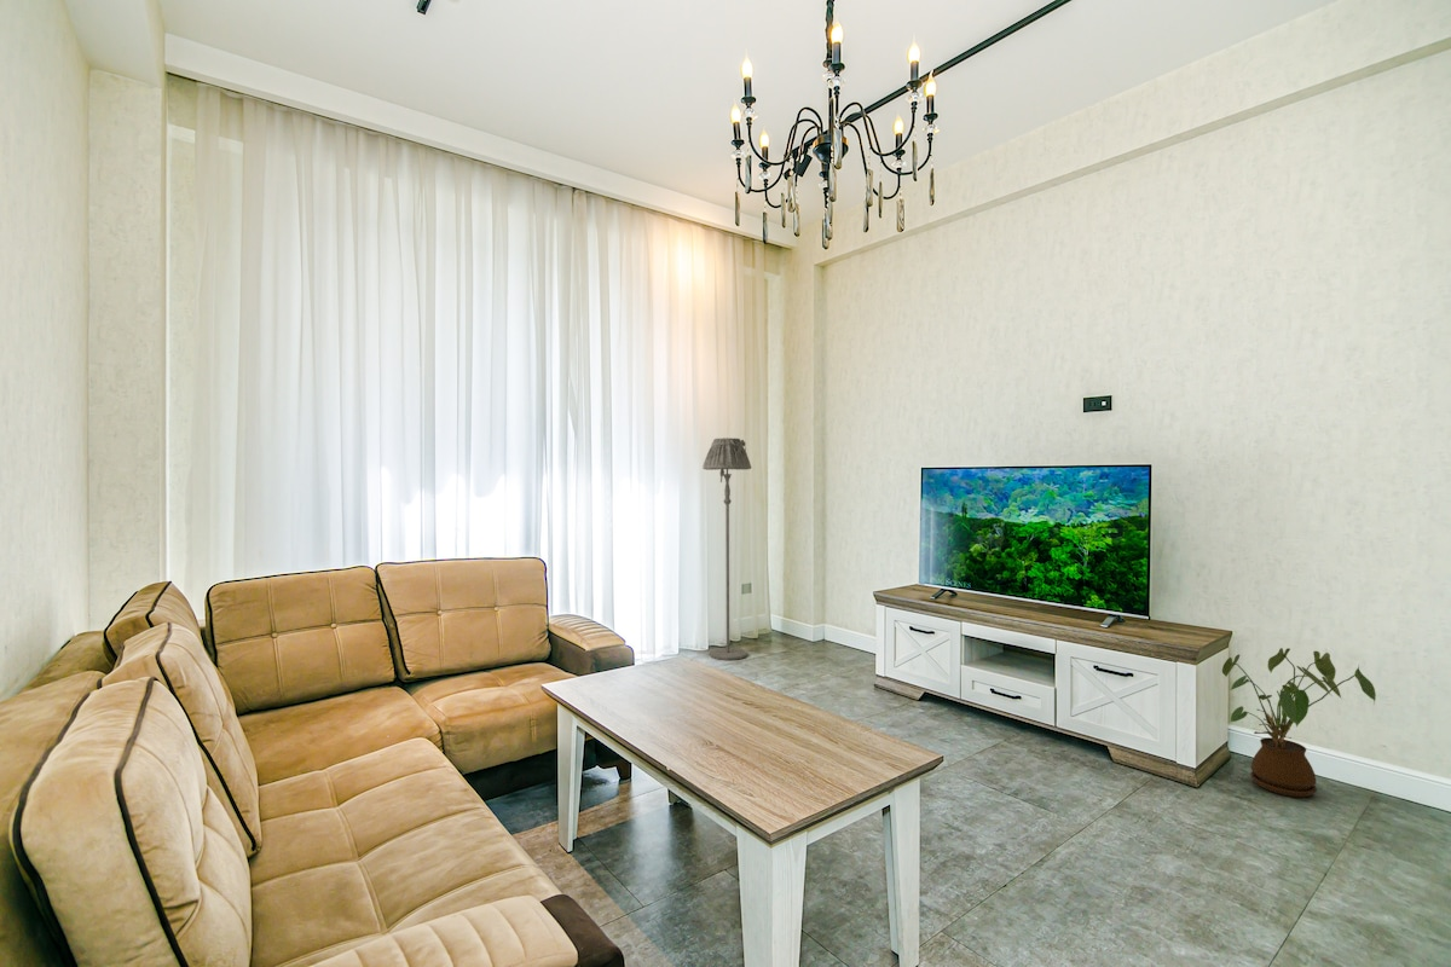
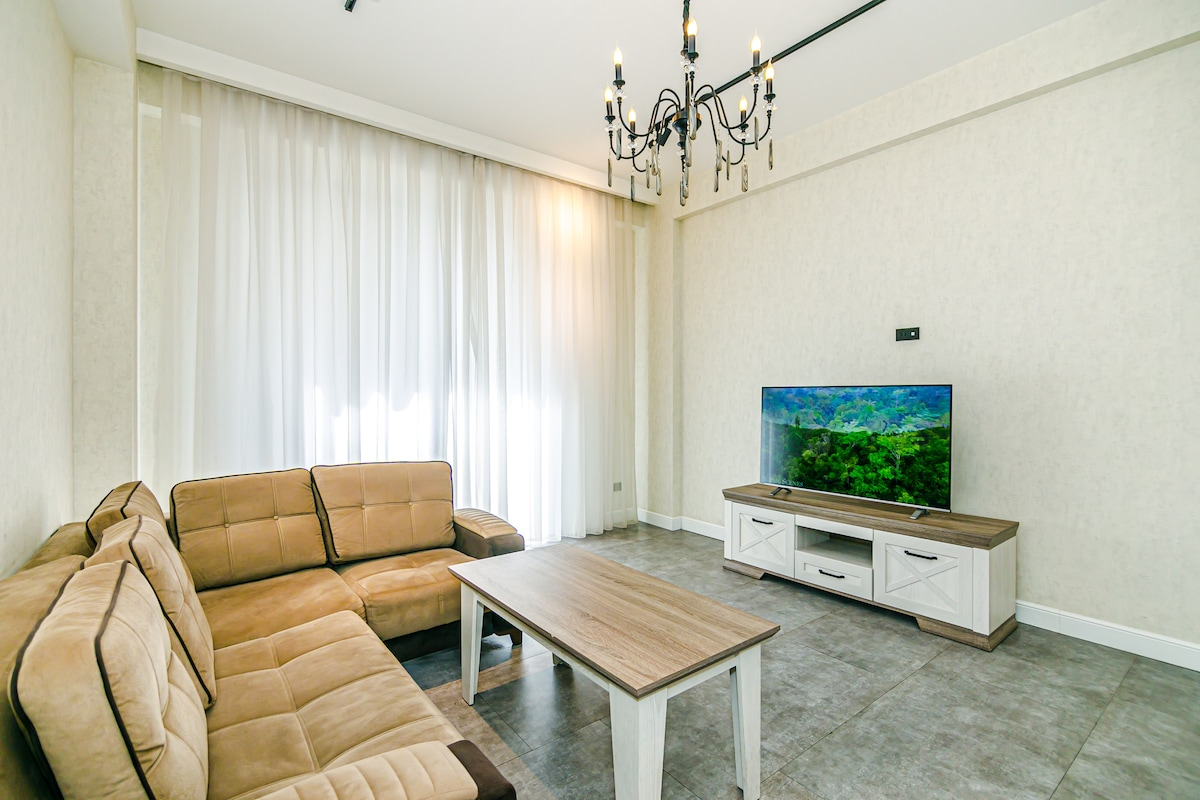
- floor lamp (727, 546)
- house plant (1290, 722)
